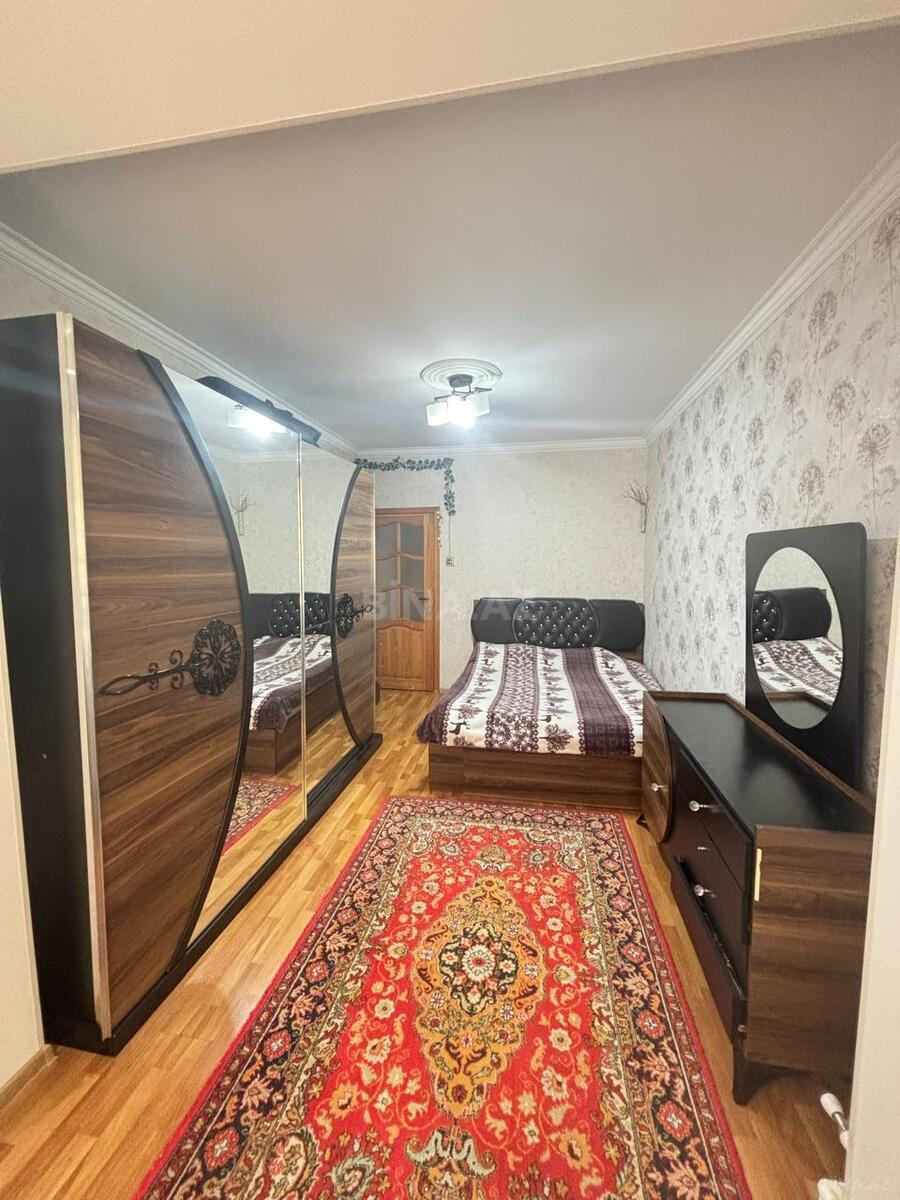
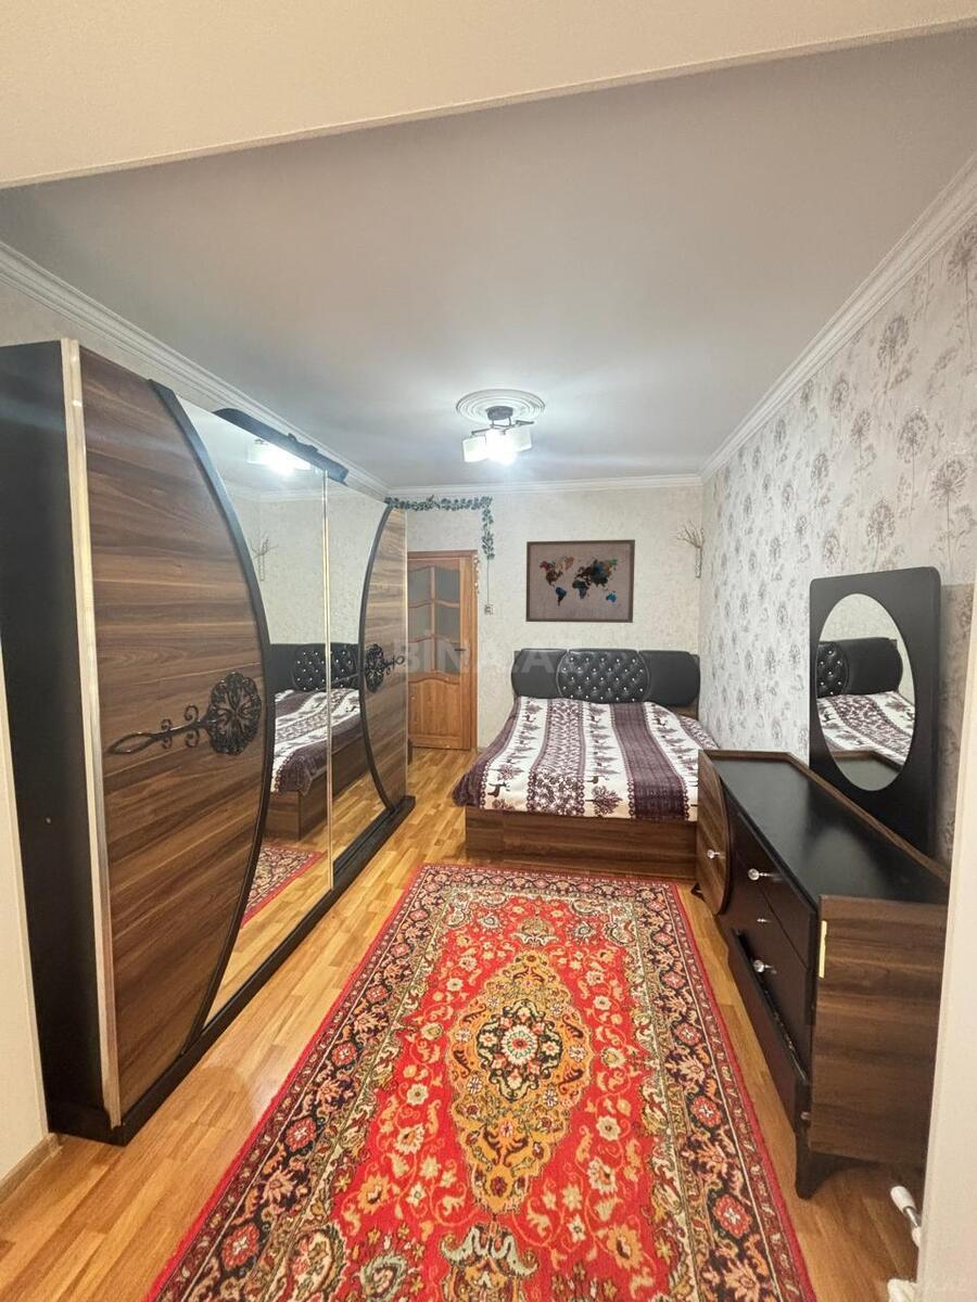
+ wall art (579, 582)
